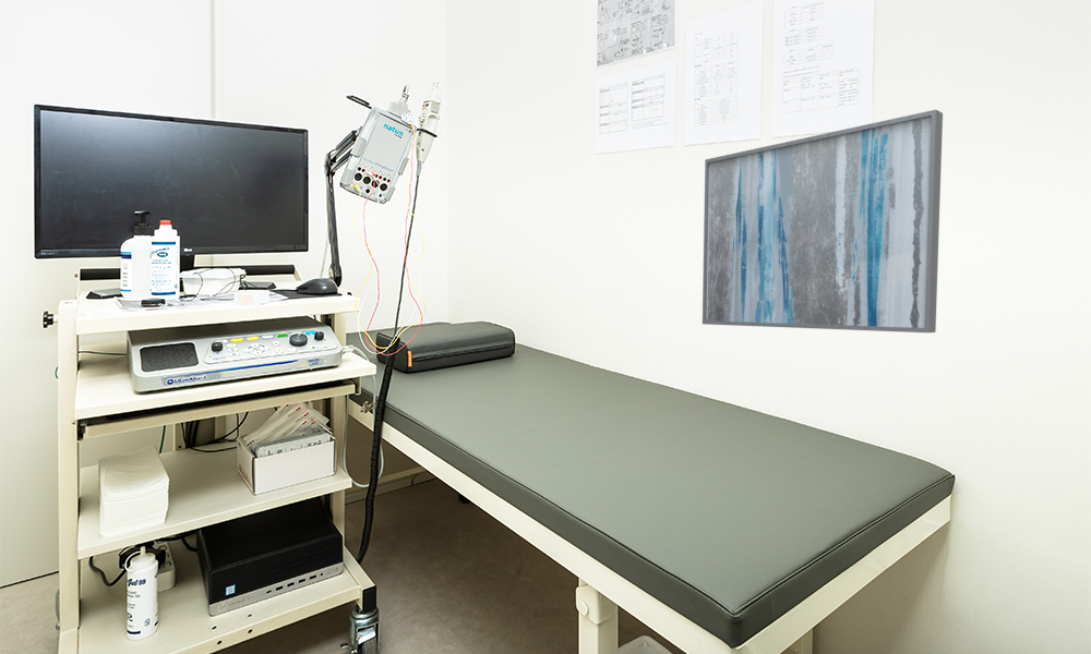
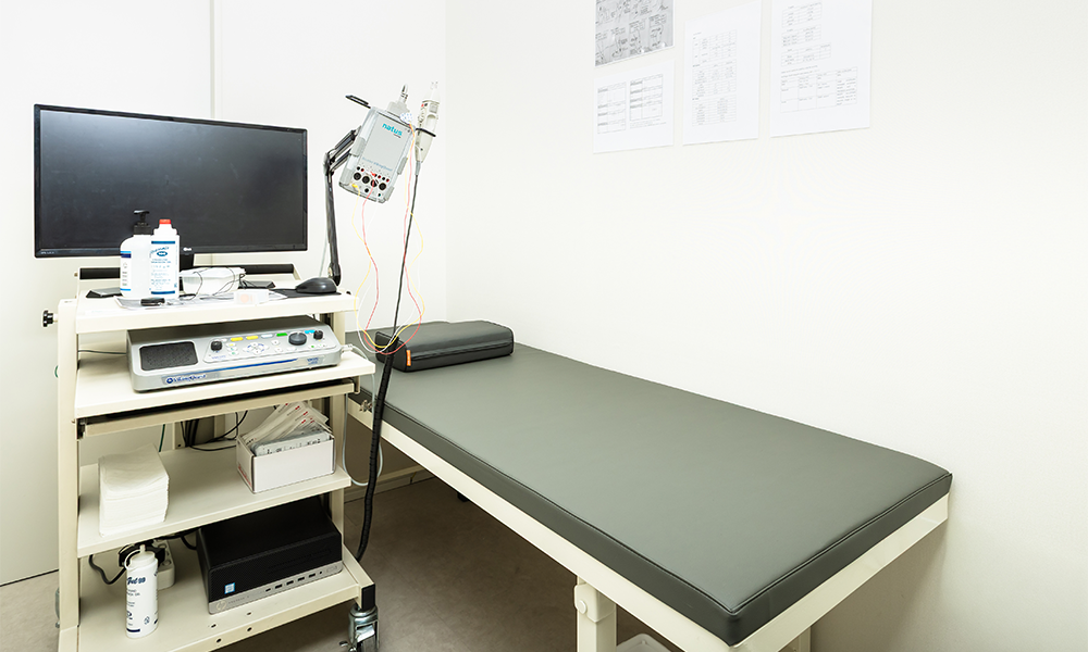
- wall art (804, 233)
